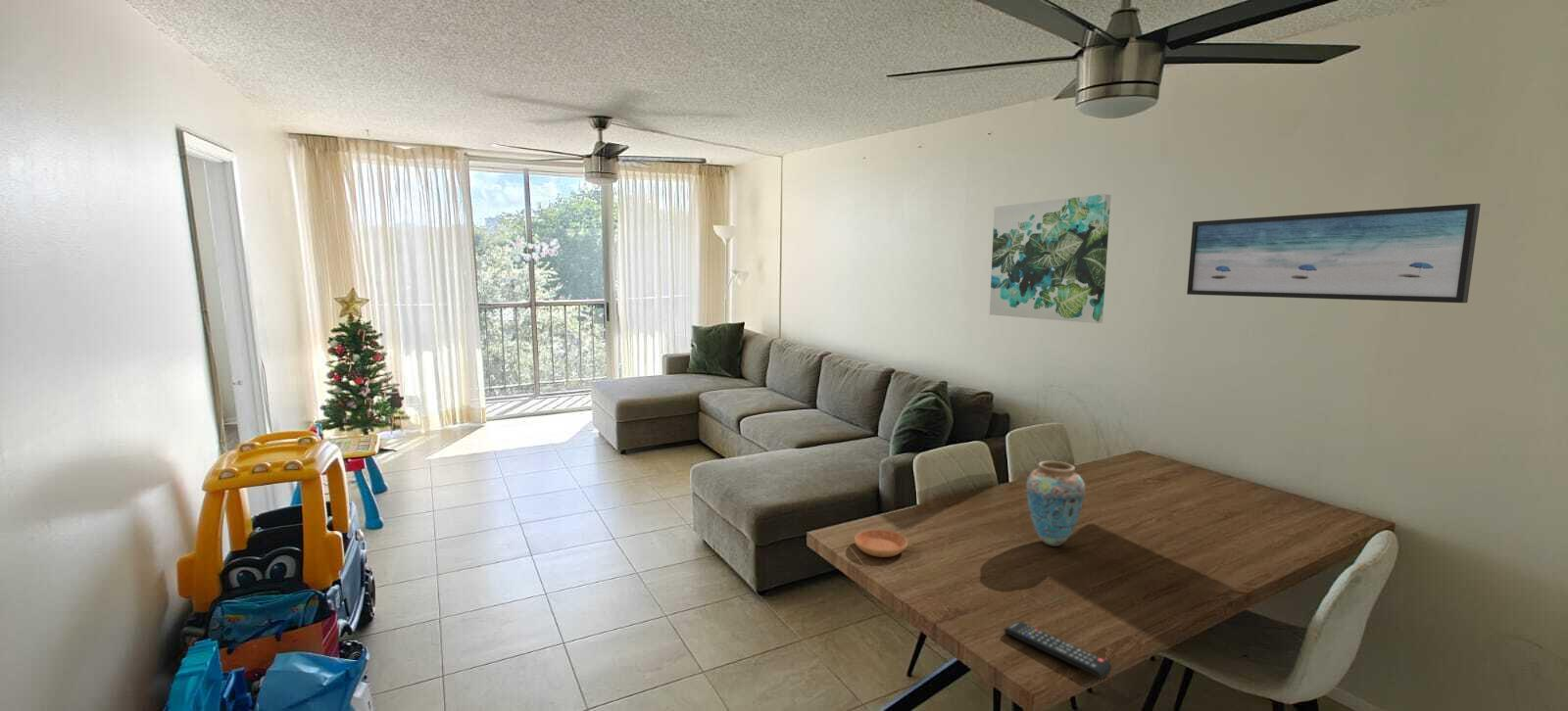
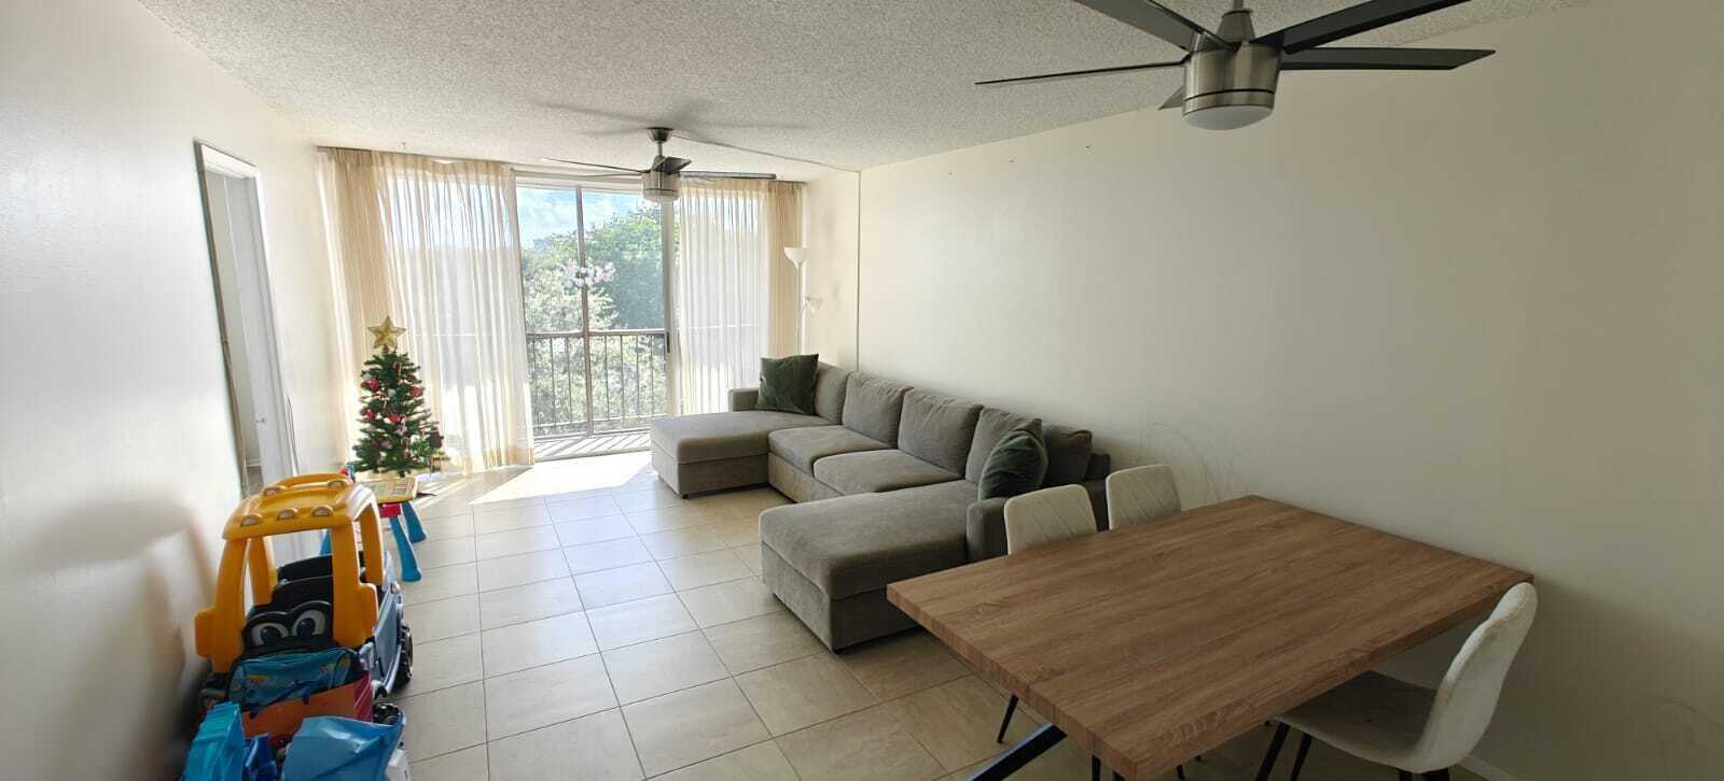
- saucer (880, 544)
- vase (1054, 504)
- remote control (1054, 647)
- wall art (1309, 256)
- wall art (1044, 261)
